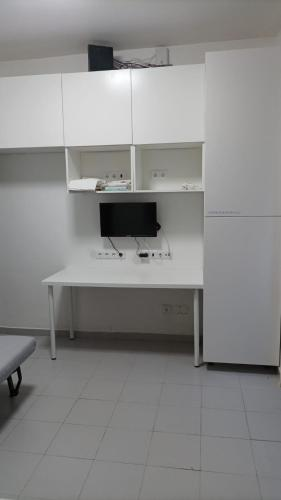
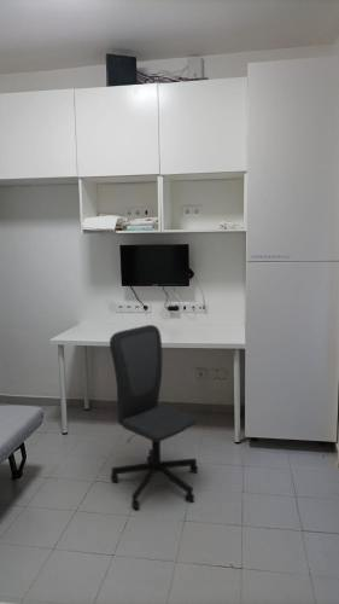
+ office chair (153, 408)
